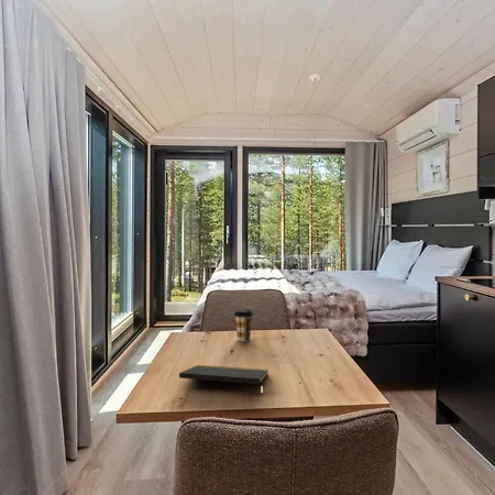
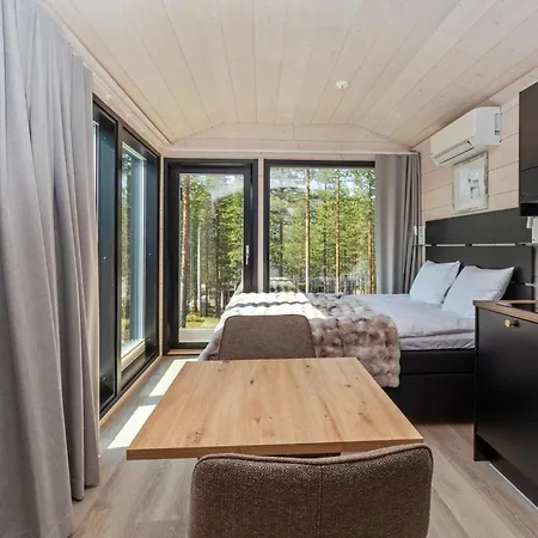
- coffee cup (243, 324)
- notepad (226, 373)
